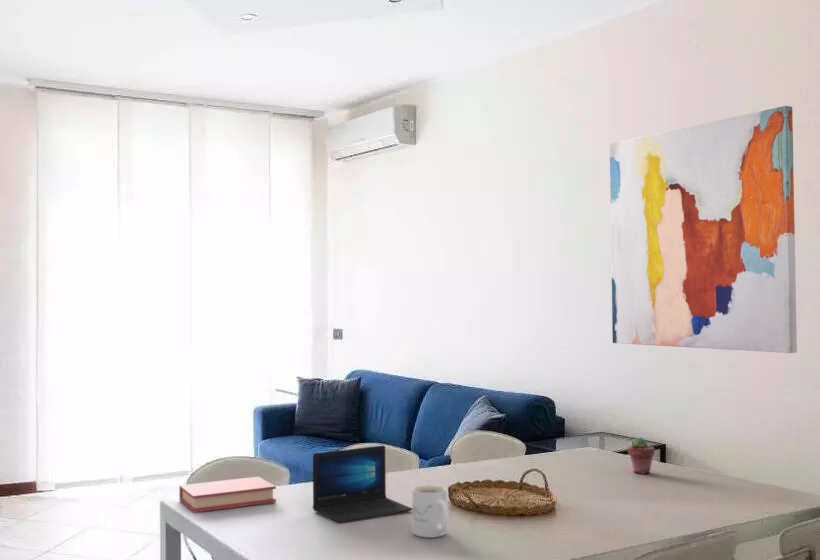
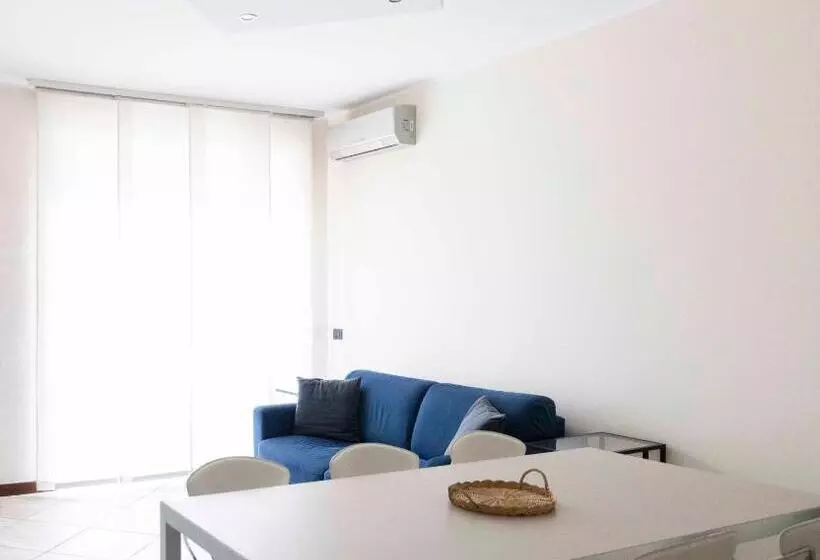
- mug (433, 512)
- laptop (362, 482)
- potted succulent (641, 454)
- book (227, 493)
- wall art (693, 236)
